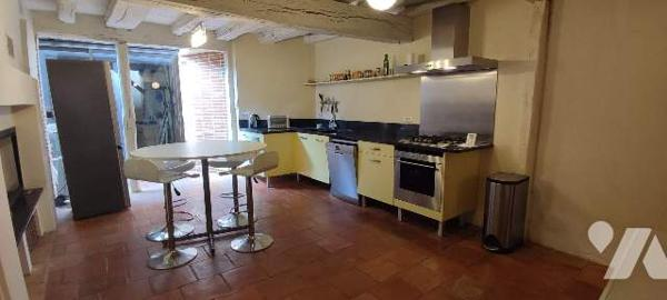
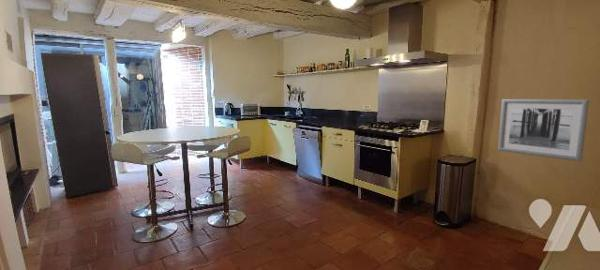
+ wall art (538, 127)
